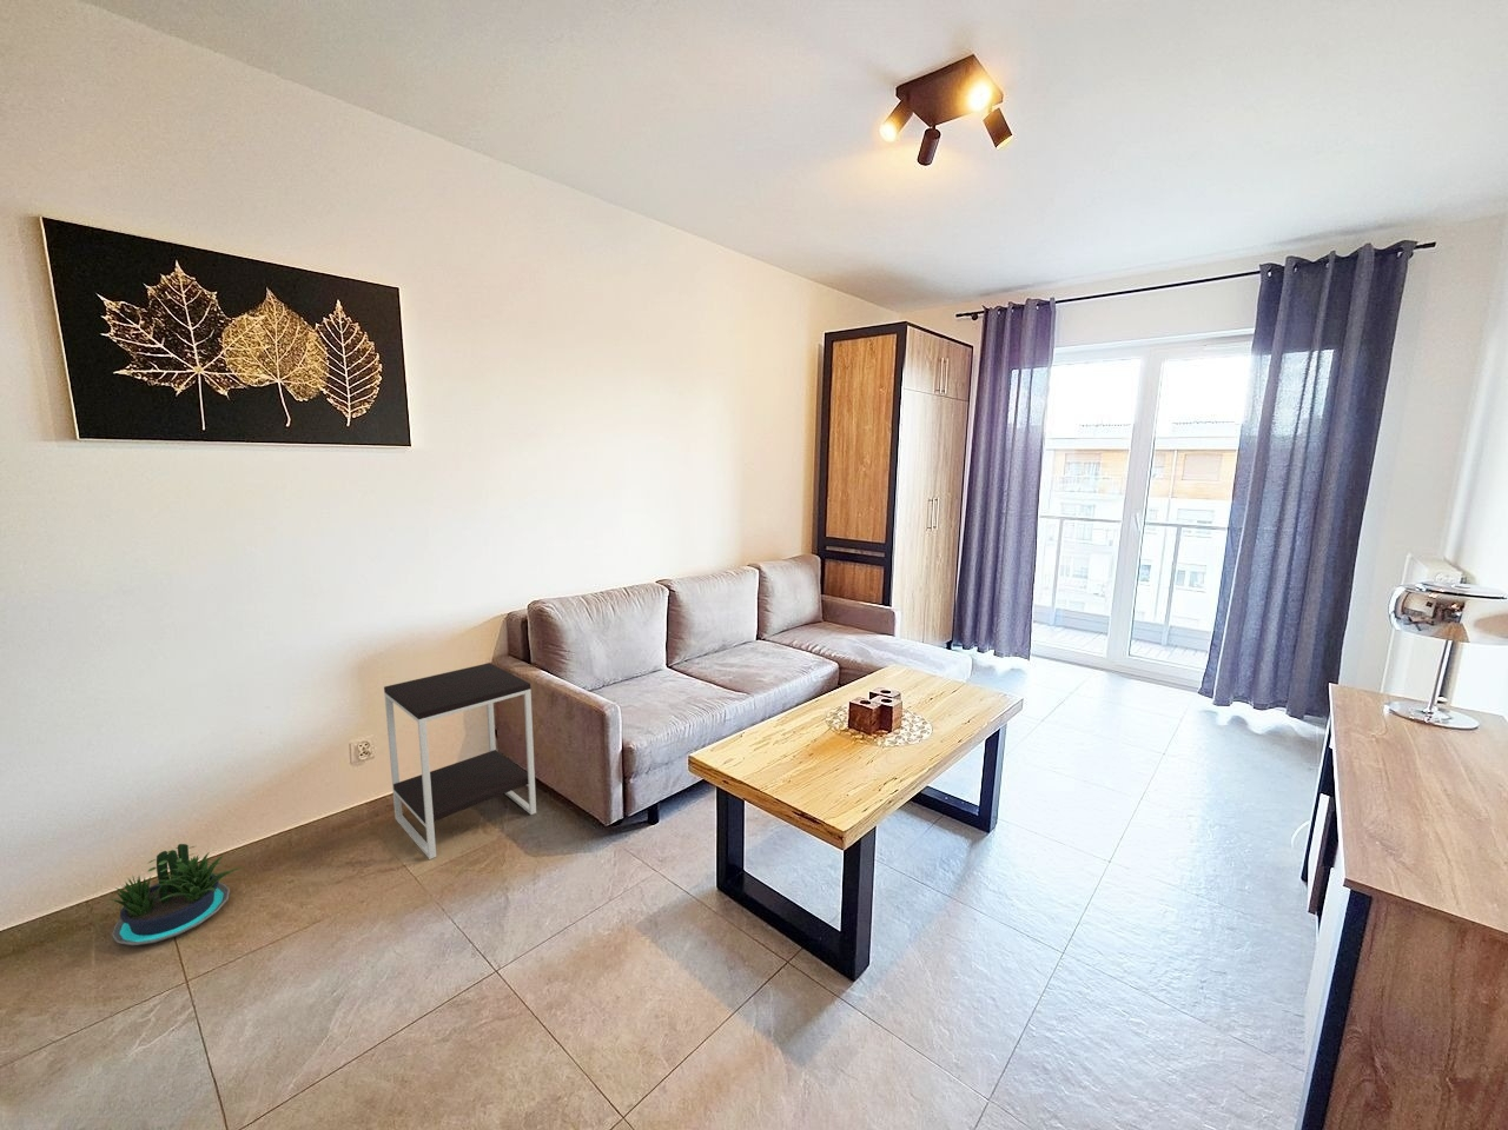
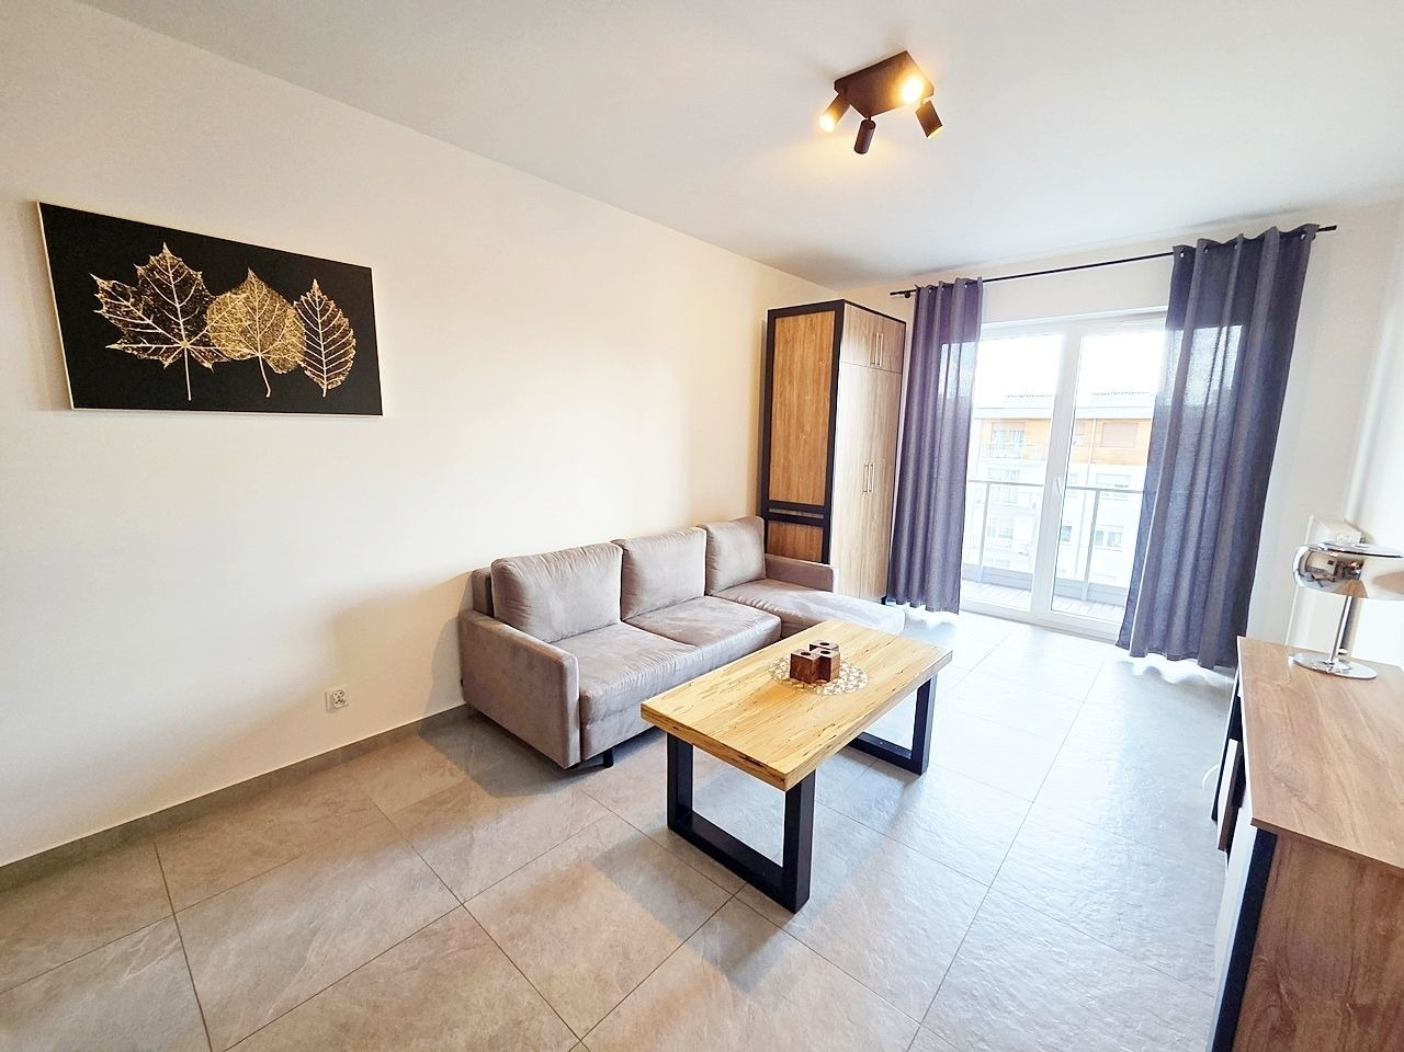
- potted plant (179, 885)
- side table (465, 760)
